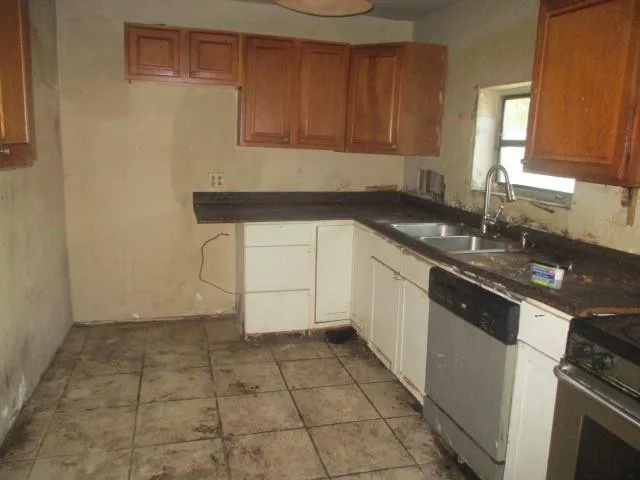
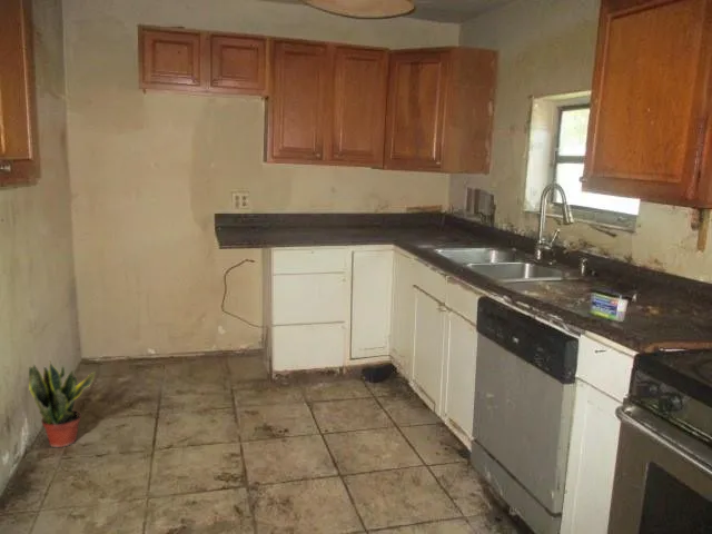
+ potted plant (66, 396)
